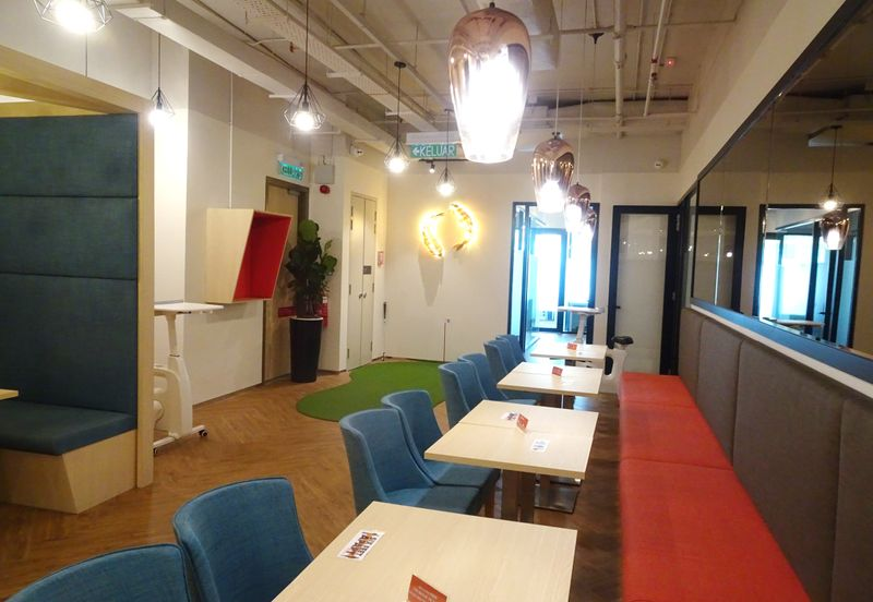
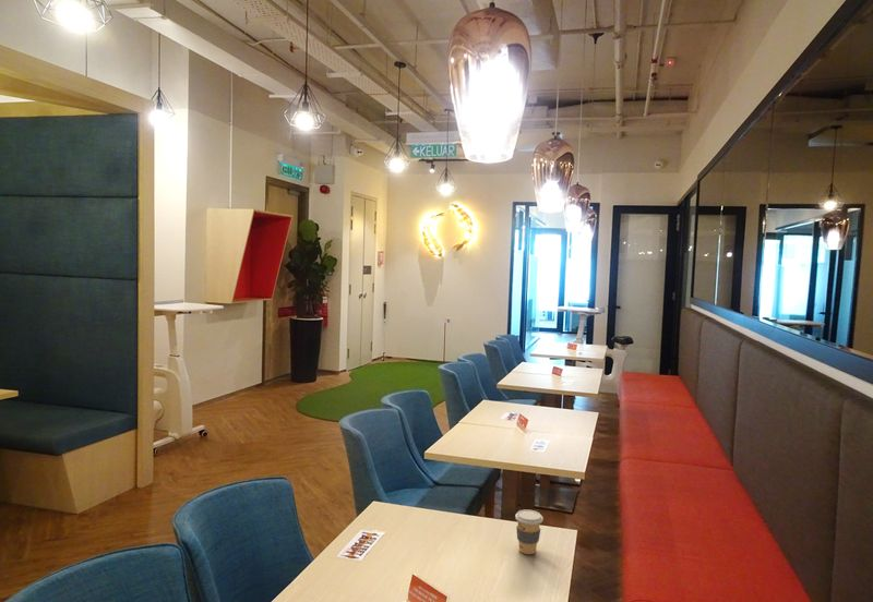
+ coffee cup (528, 532)
